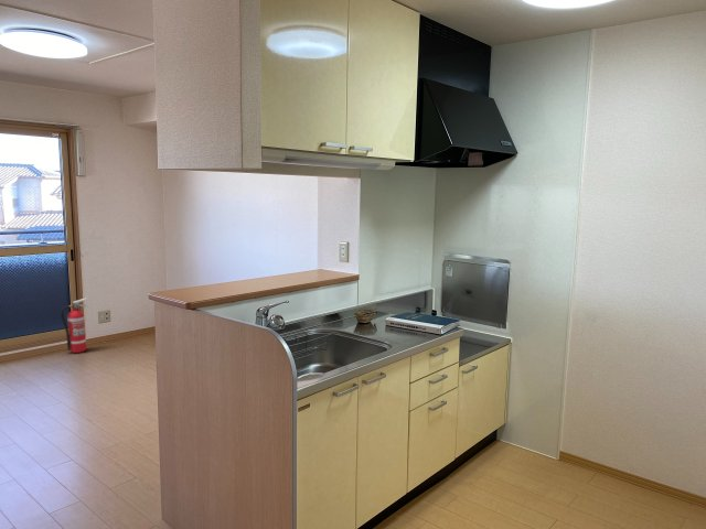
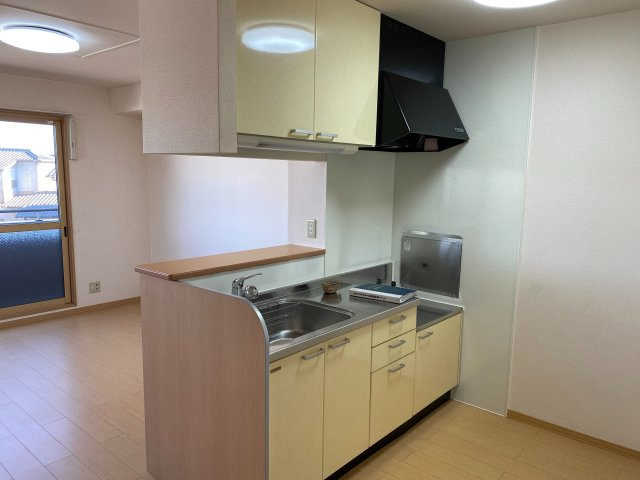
- fire extinguisher (75, 325)
